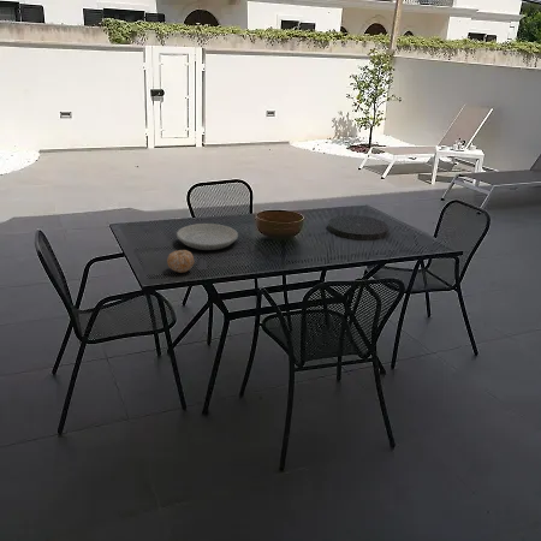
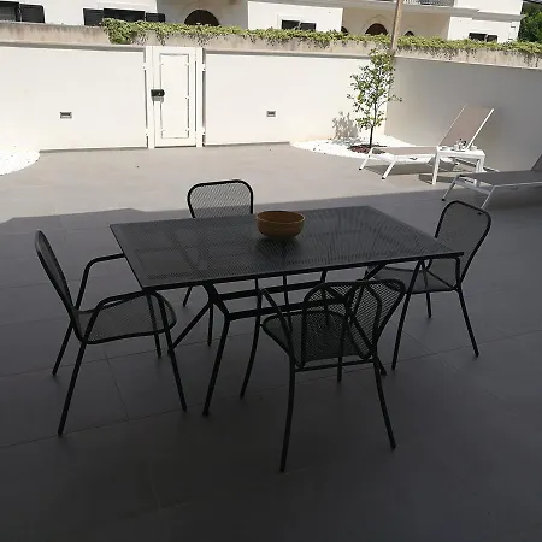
- plate (207, 238)
- fruit (180, 261)
- plate (357, 226)
